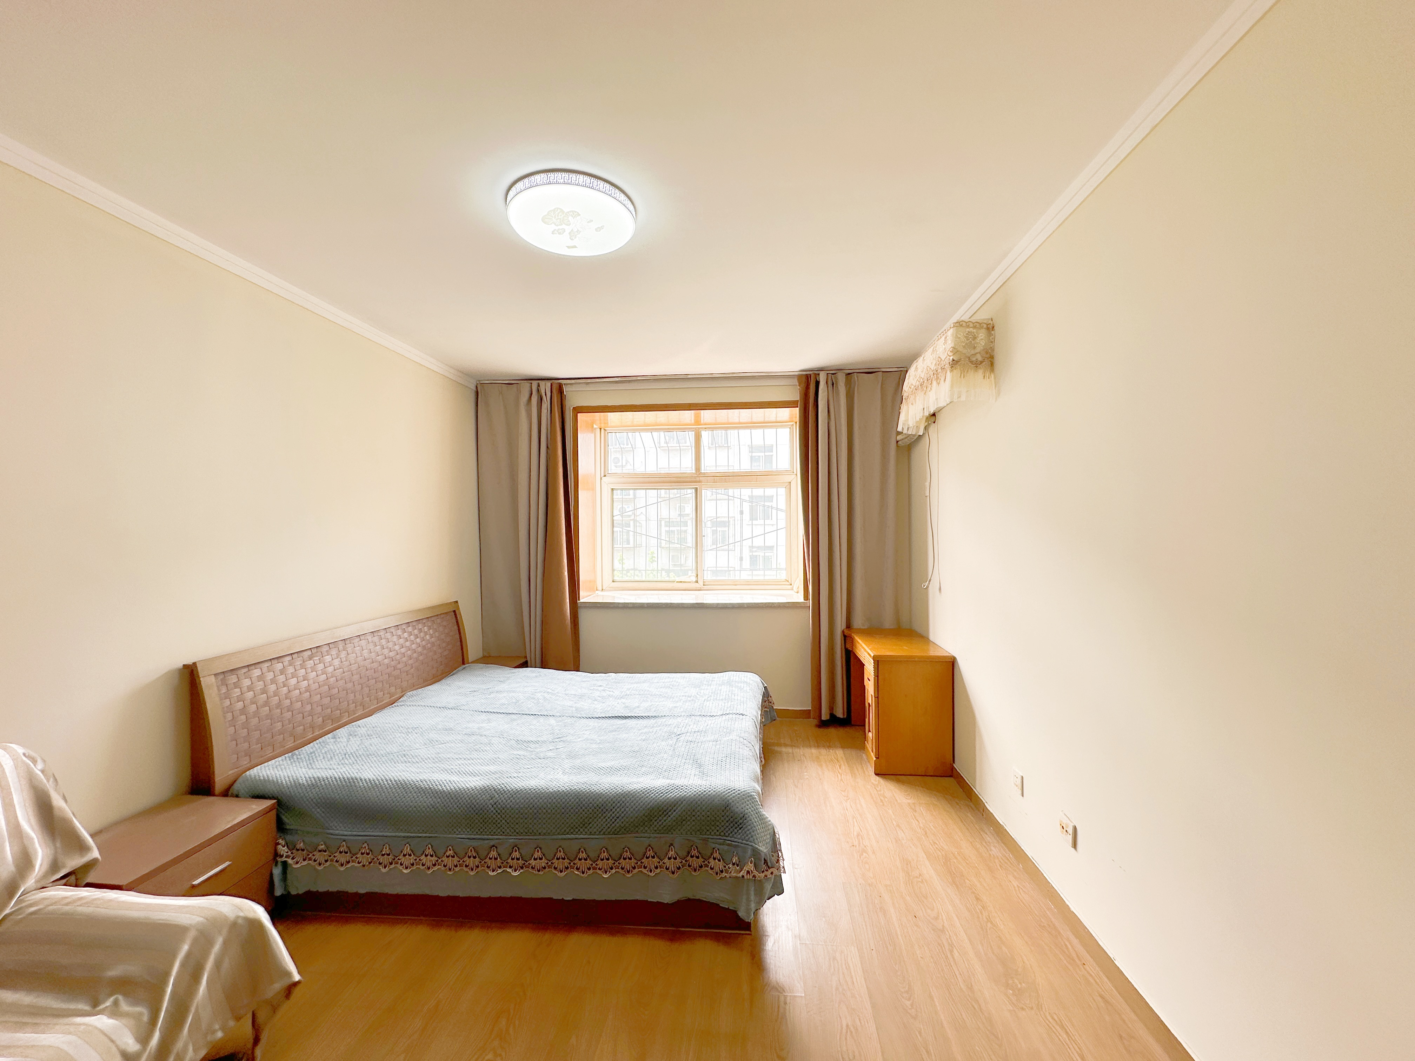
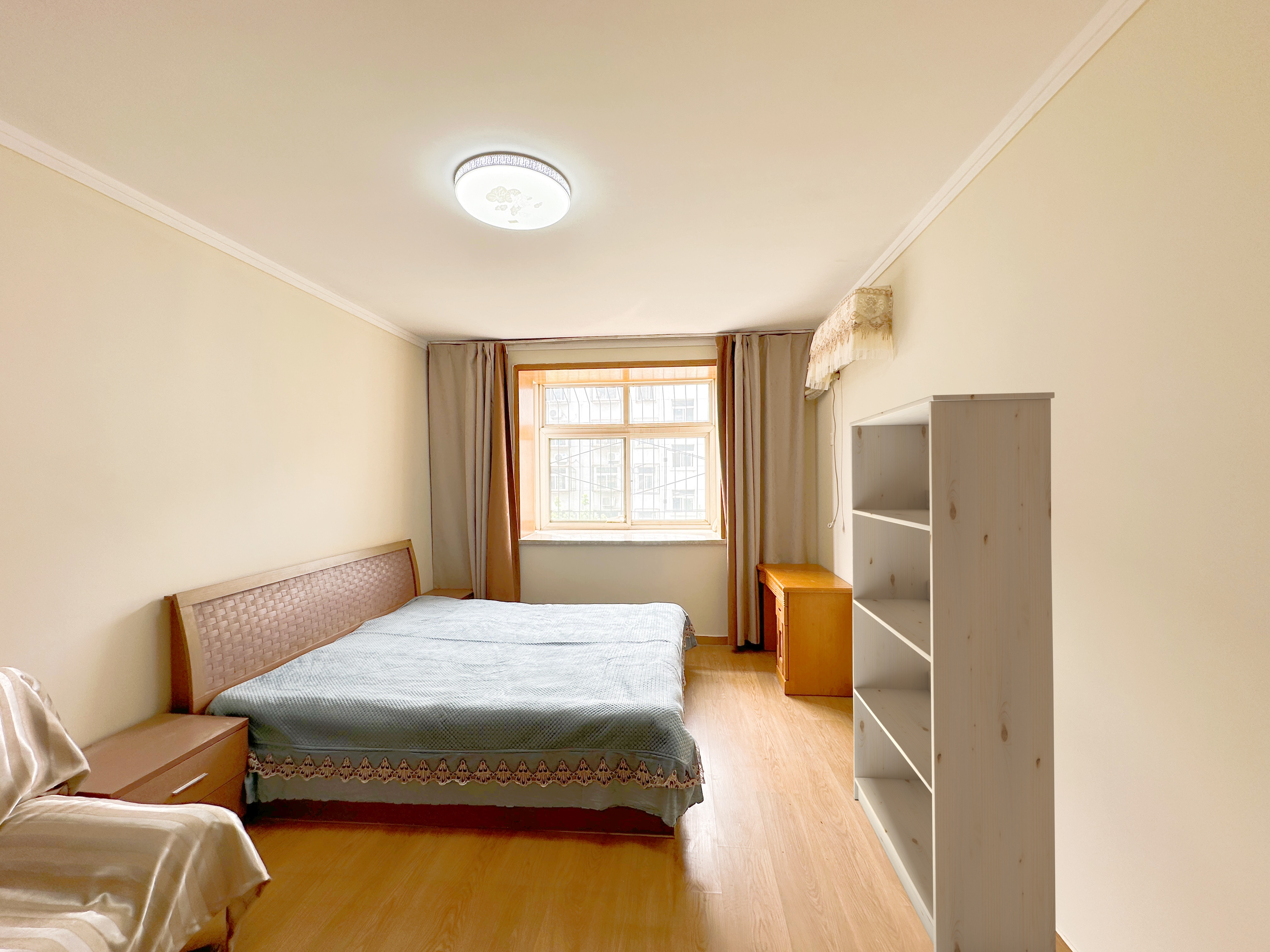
+ bookcase (931, 638)
